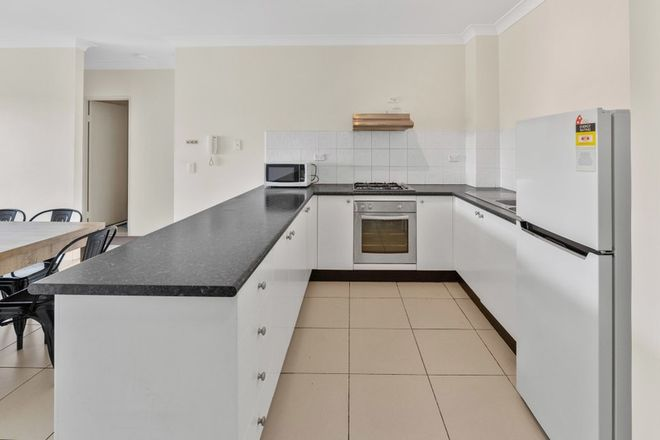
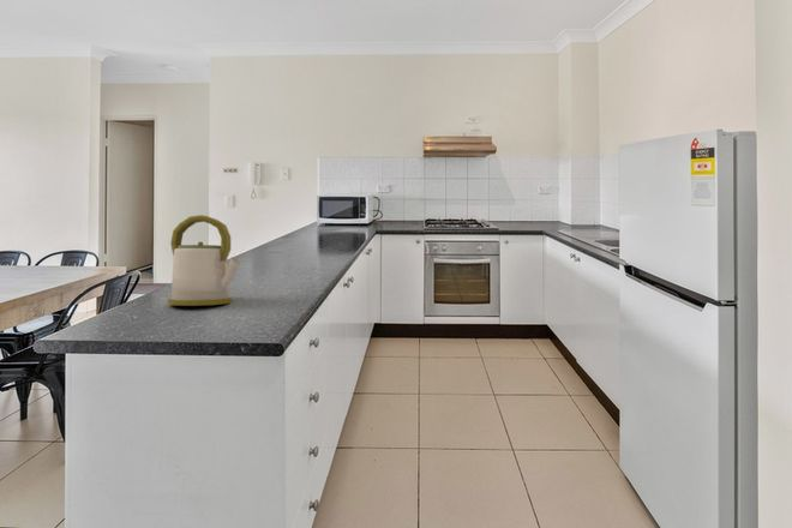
+ kettle (205, 259)
